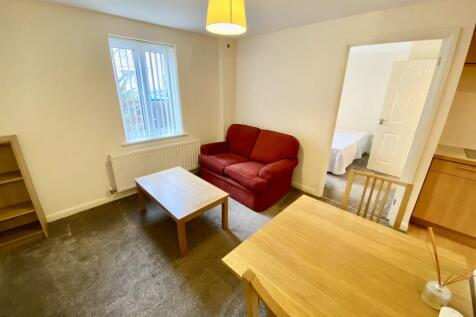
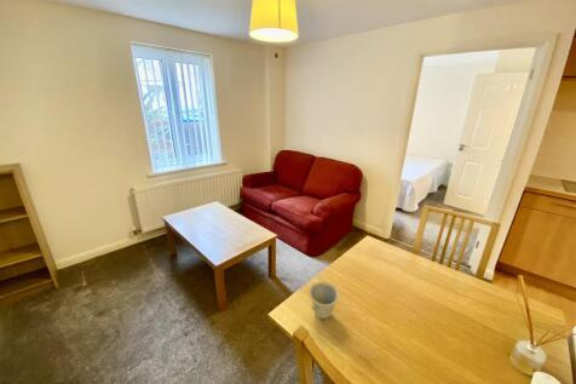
+ cup (323, 303)
